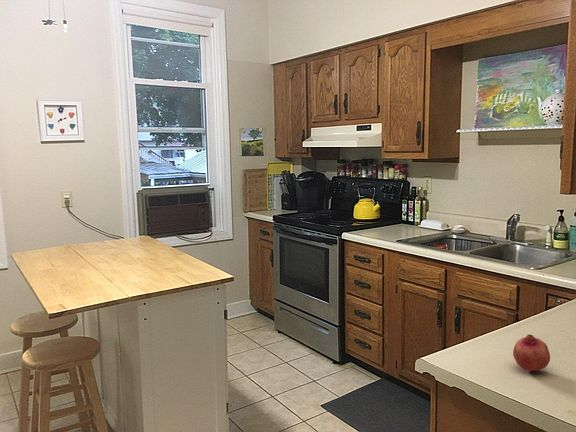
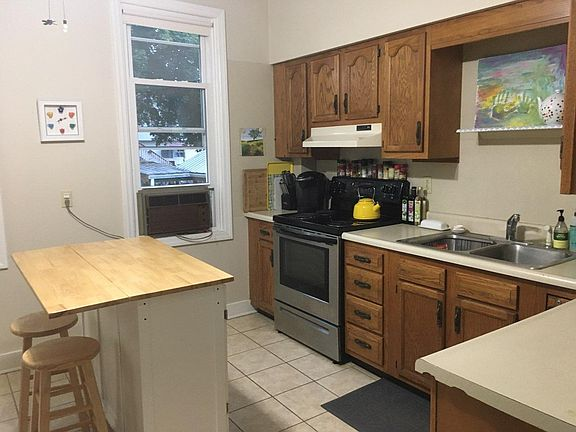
- fruit (531, 351)
